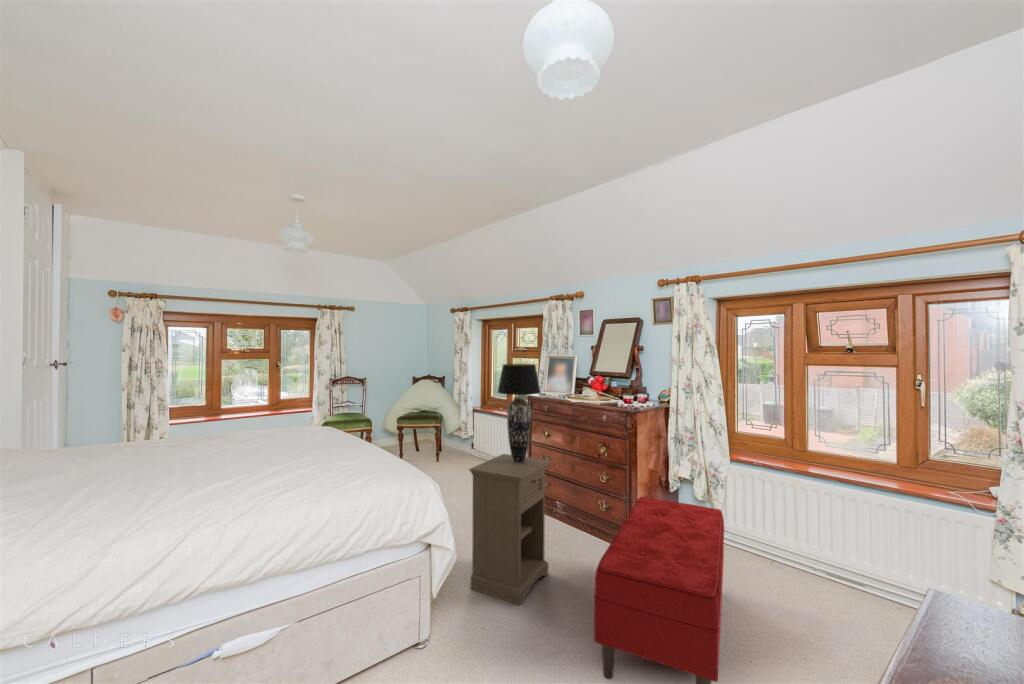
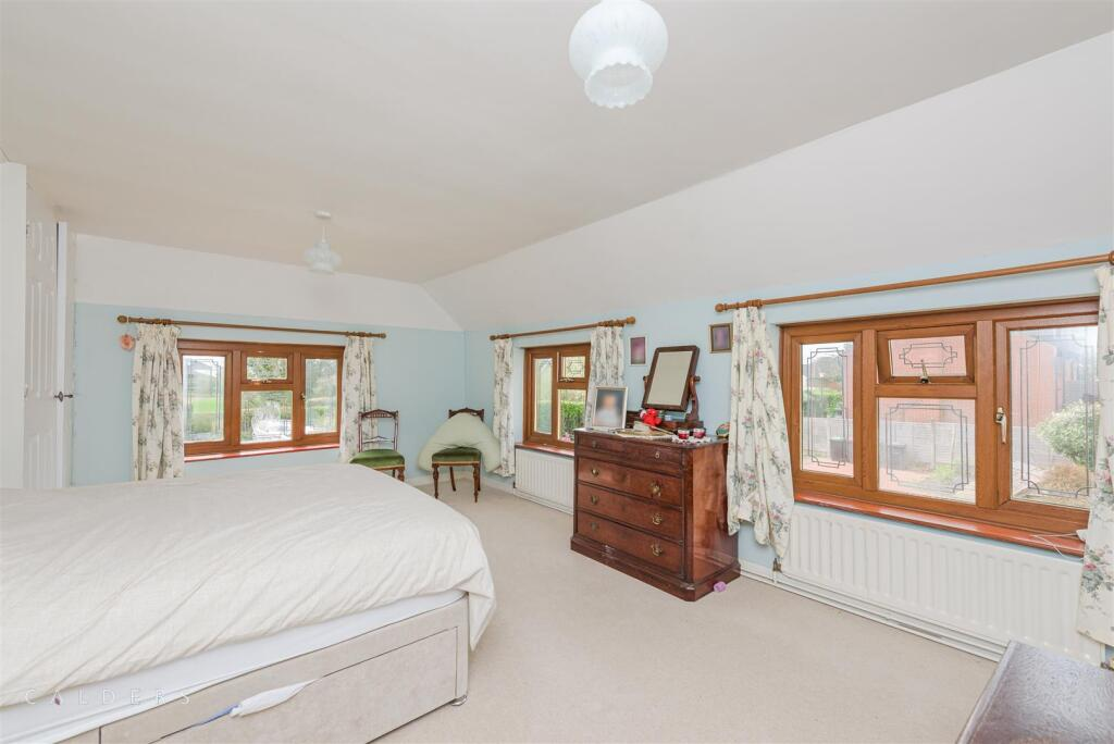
- table lamp (518, 412)
- nightstand (511, 522)
- bench (668, 580)
